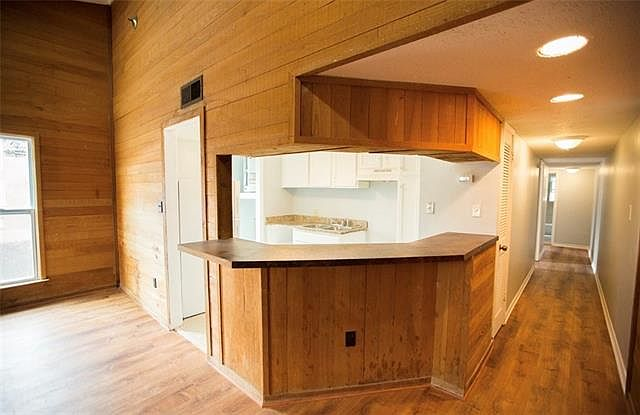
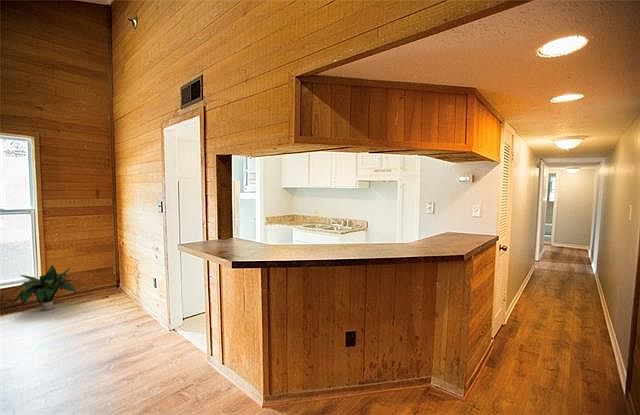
+ potted plant (49, 287)
